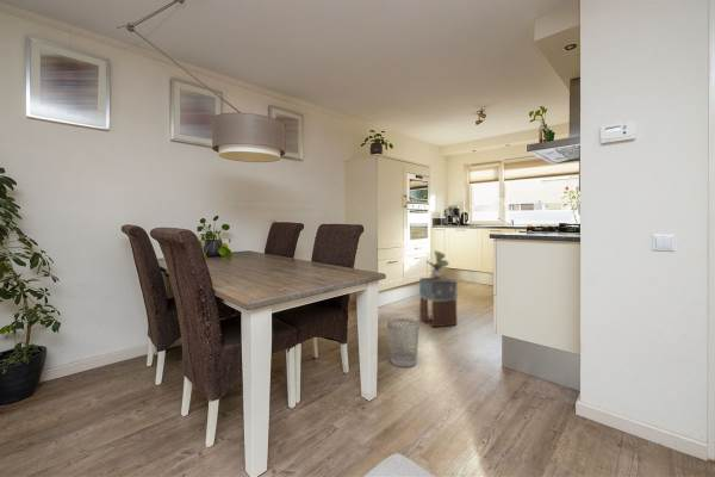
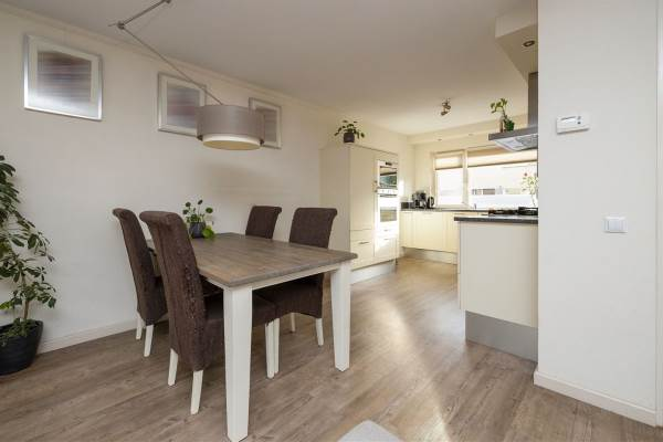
- stool (437, 301)
- potted plant (437, 264)
- wastebasket (403, 341)
